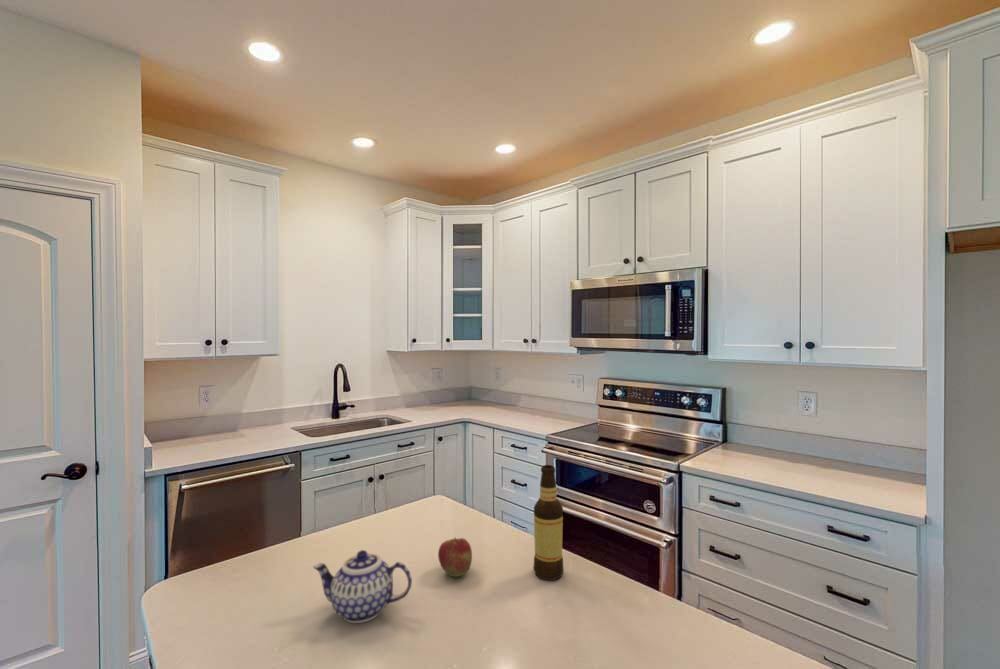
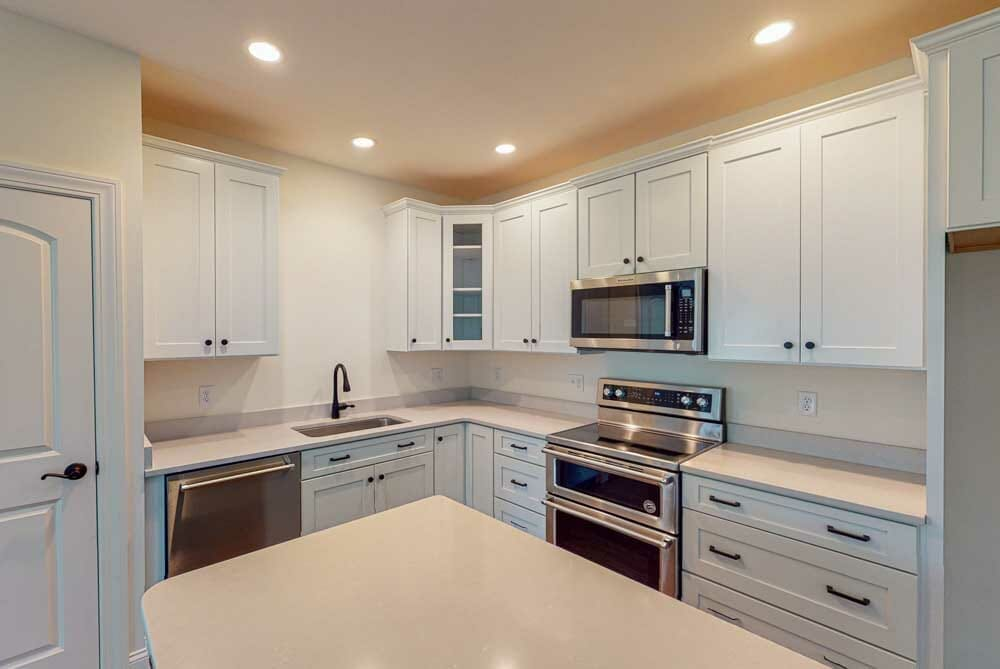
- bottle (548, 519)
- teapot (362, 581)
- fruit (455, 555)
